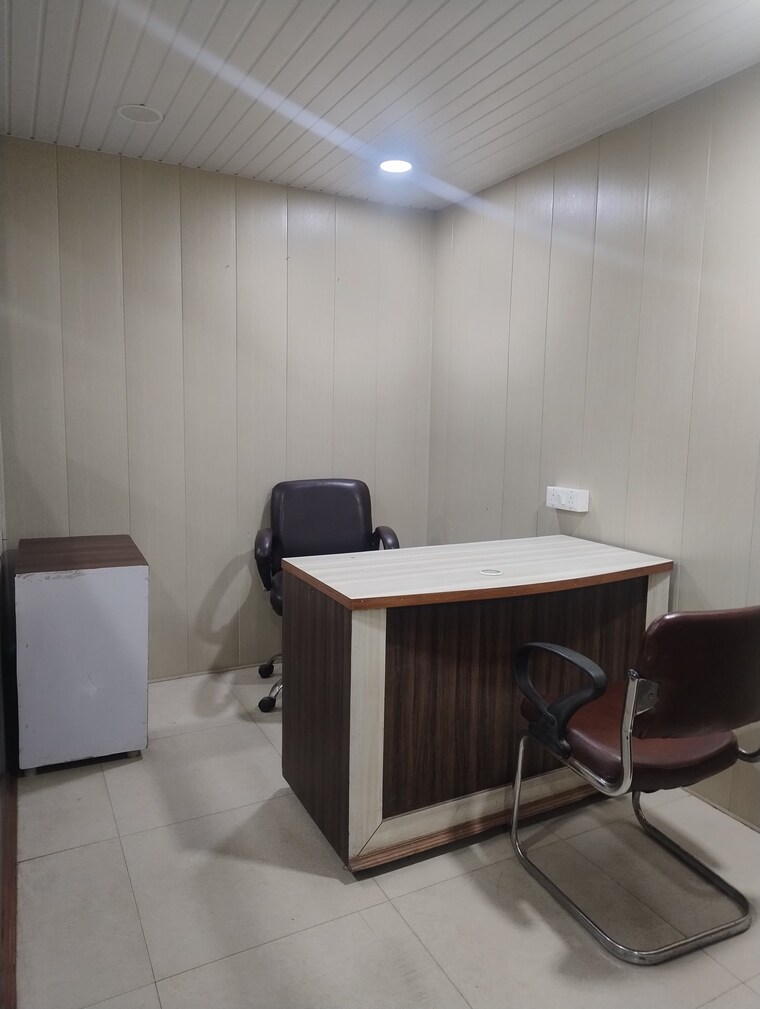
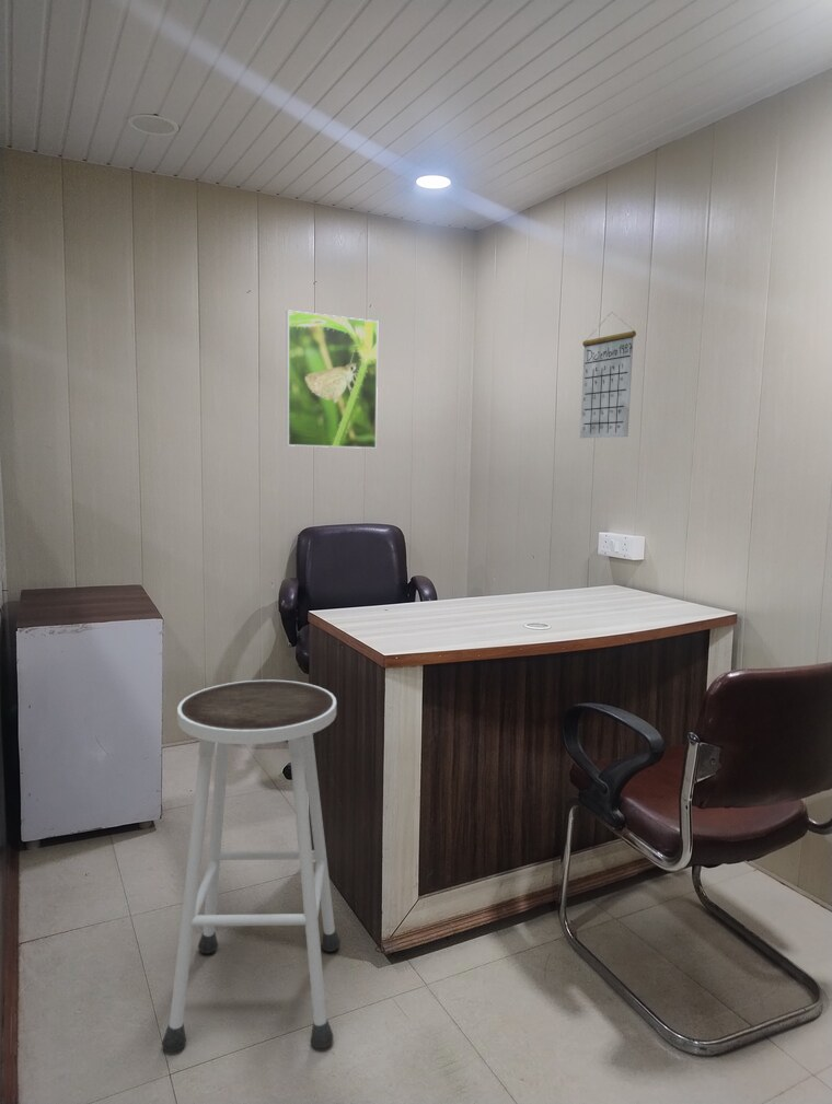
+ stool (258, 851)
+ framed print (332, 382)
+ calendar (606, 374)
